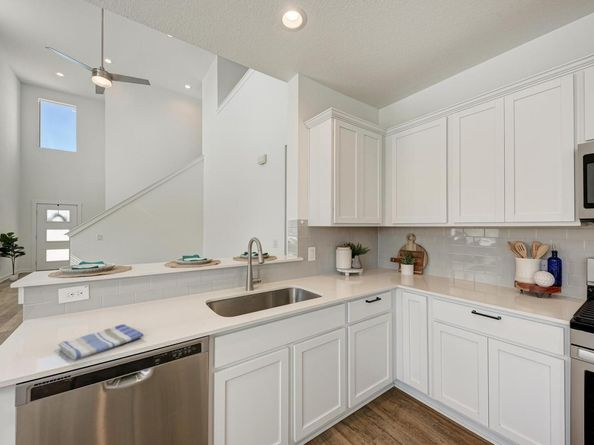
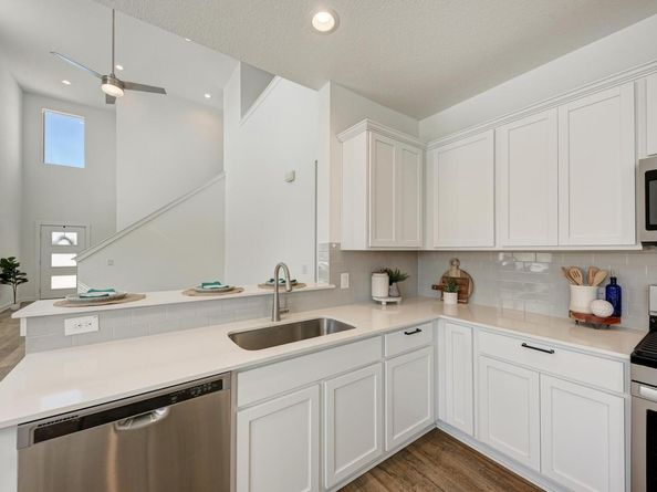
- dish towel (102, 339)
